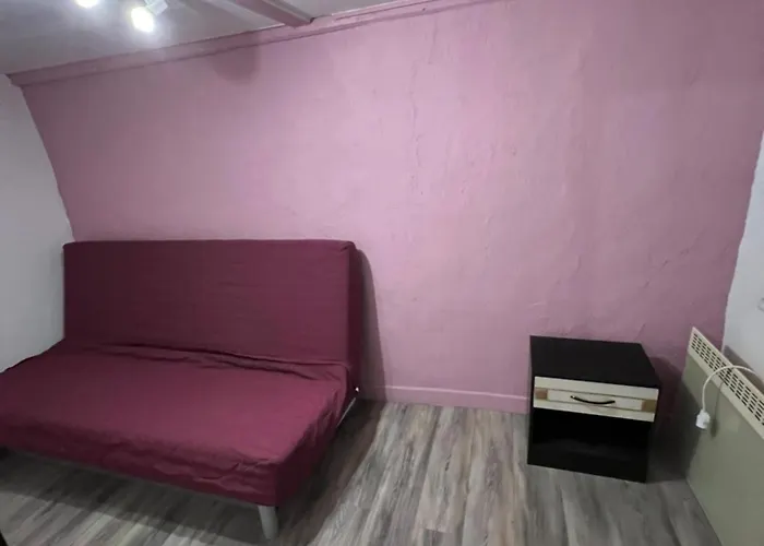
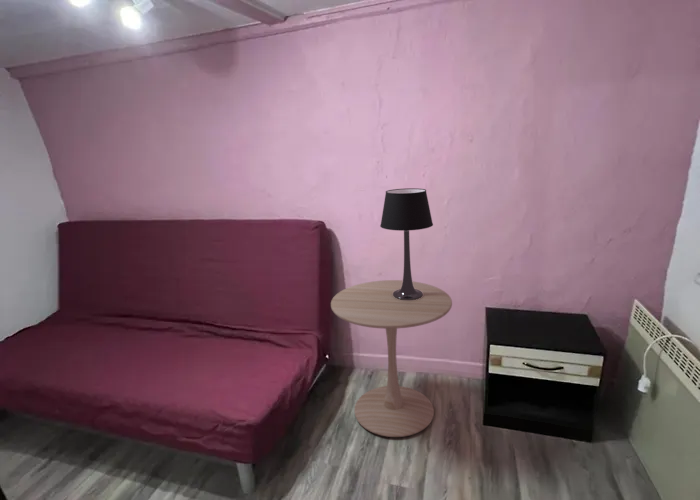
+ table lamp (406, 244)
+ side table (392, 356)
